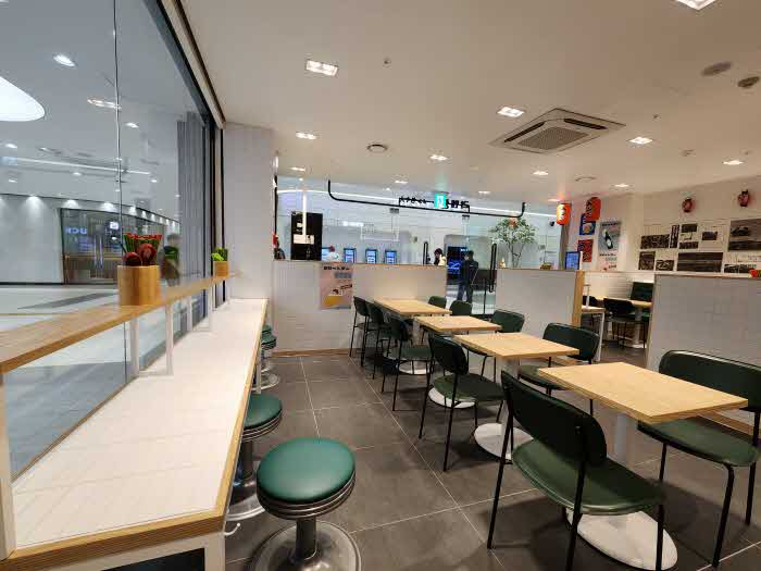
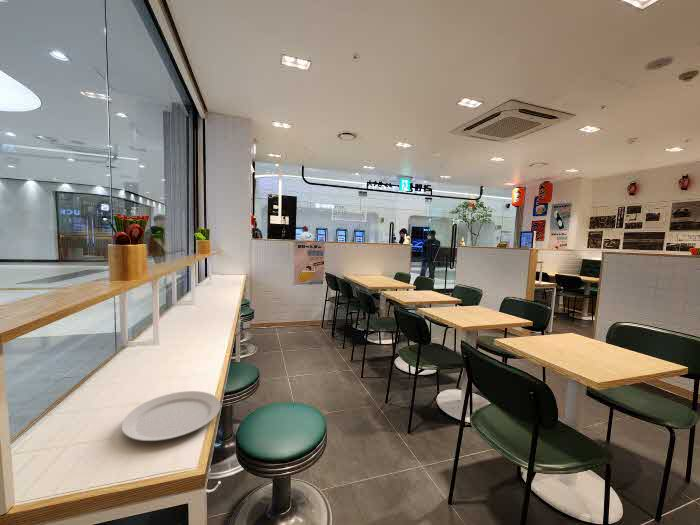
+ plate (174, 415)
